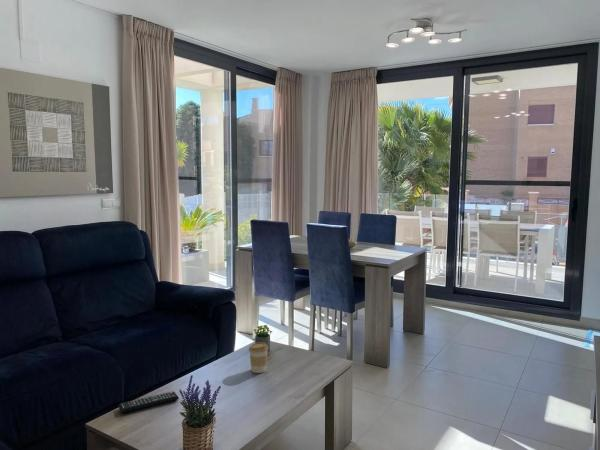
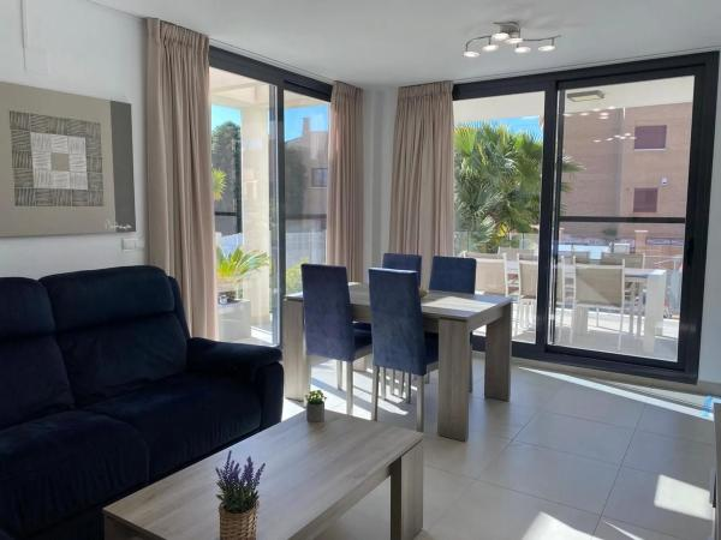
- coffee cup (258, 357)
- remote control (149, 402)
